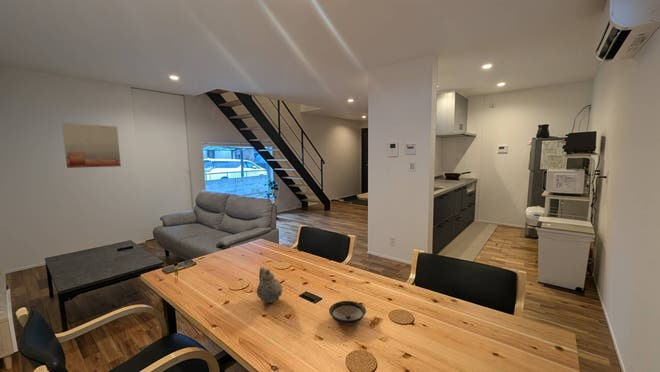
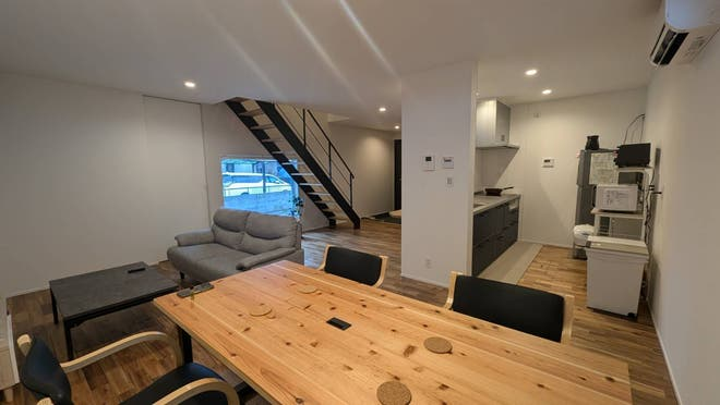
- teapot (268, 284)
- saucer (347, 314)
- wall art (93, 146)
